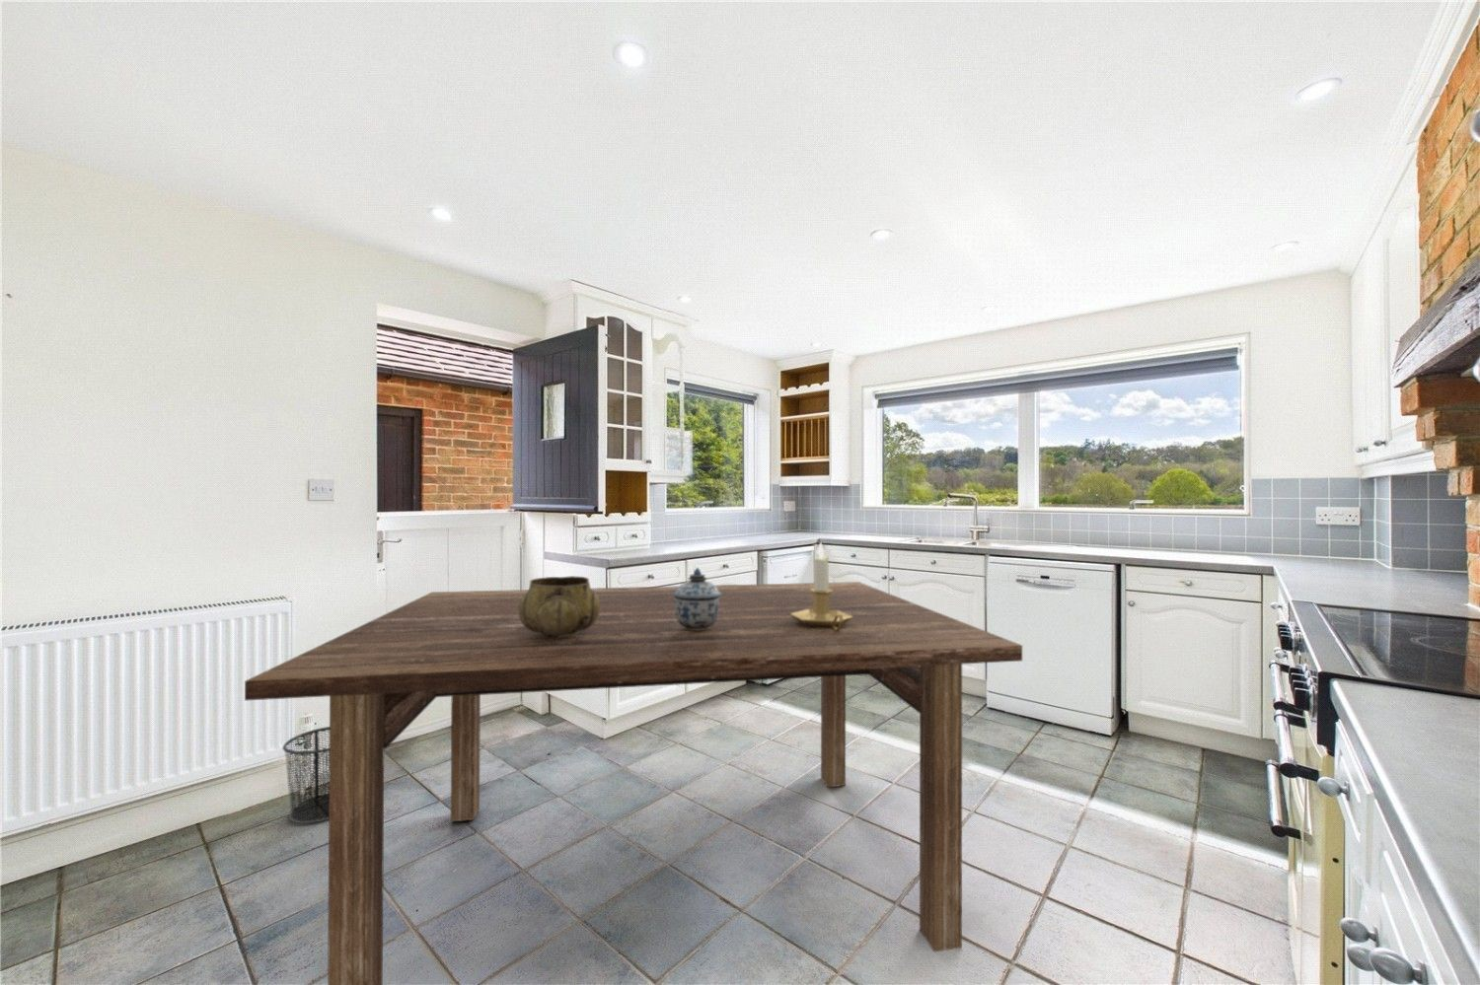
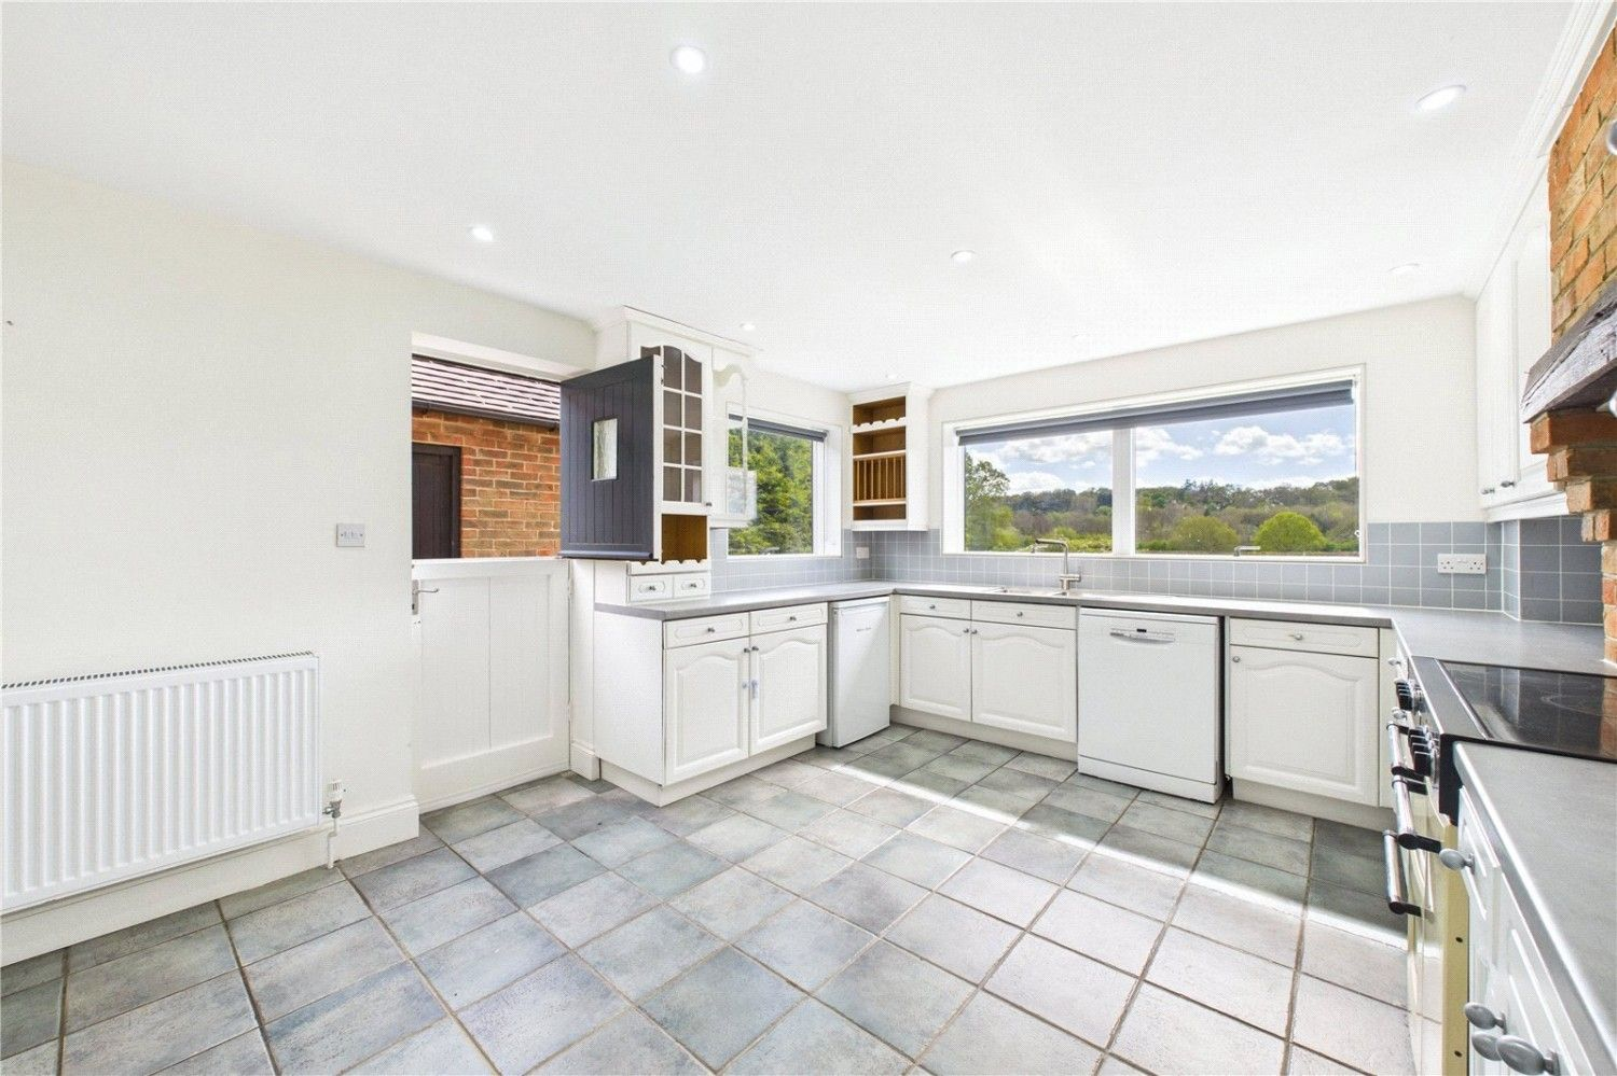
- lidded jar (697, 597)
- candlestick (824, 582)
- dining table (654, 685)
- waste bin (323, 772)
- decorative bowl (560, 607)
